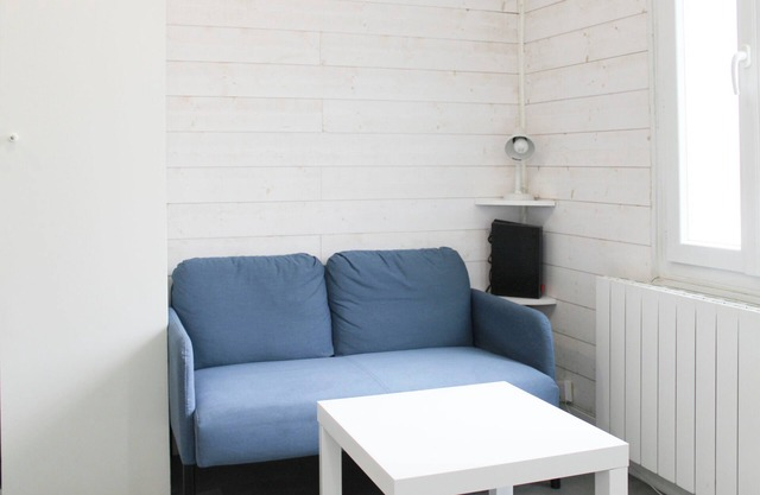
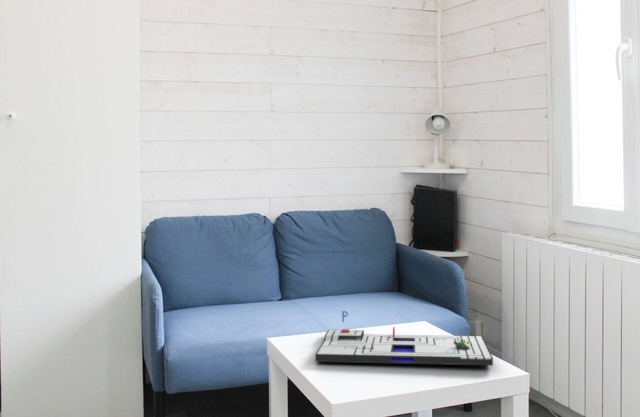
+ board game (403, 335)
